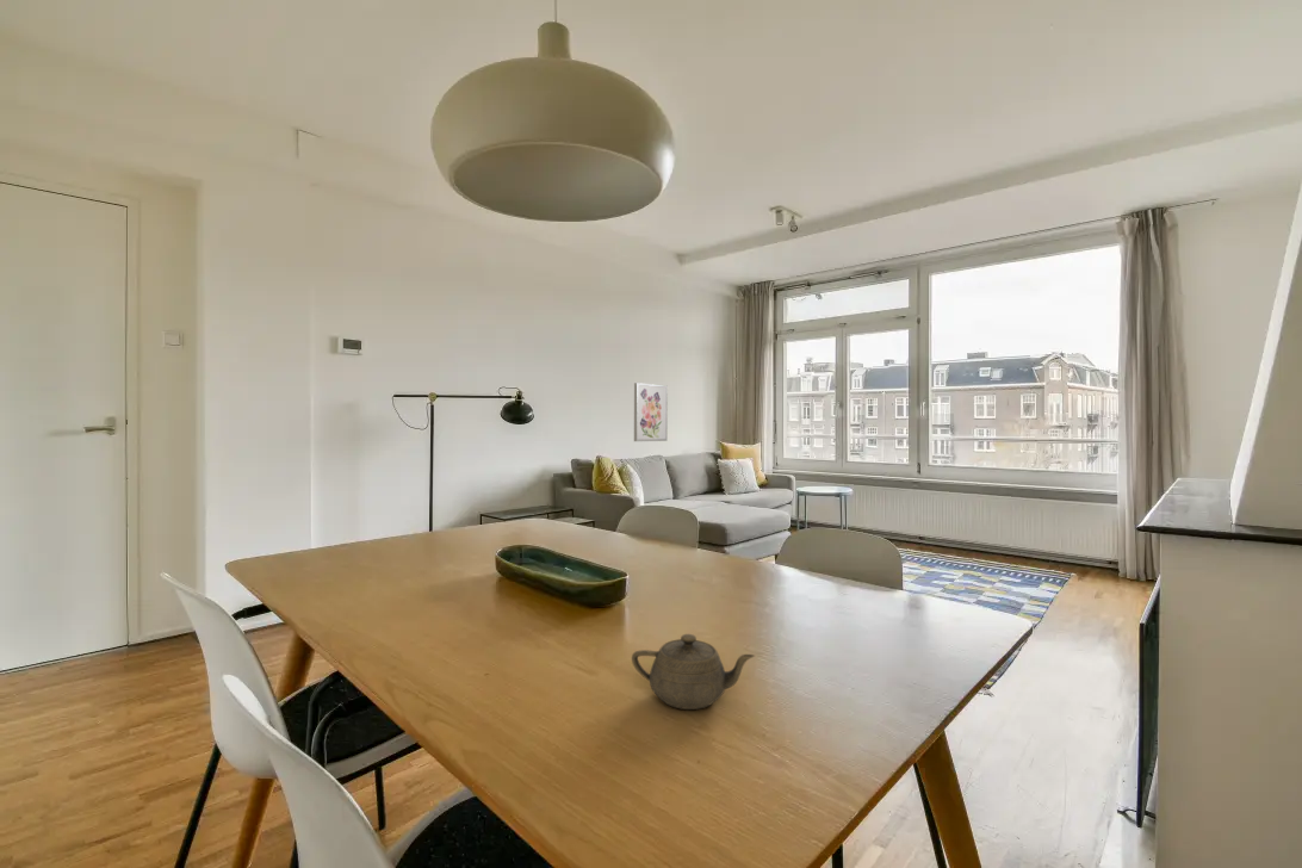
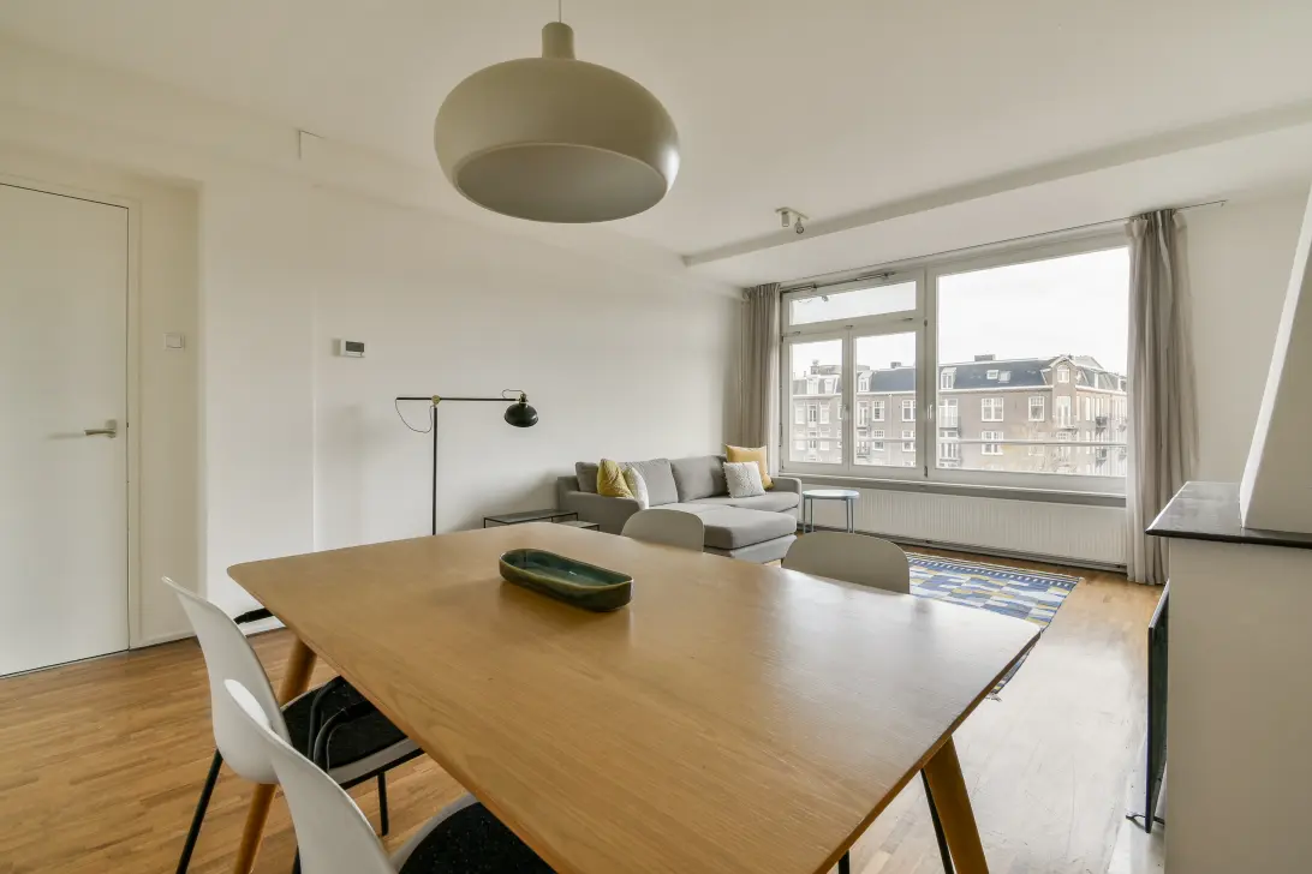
- wall art (651, 413)
- teapot (692, 666)
